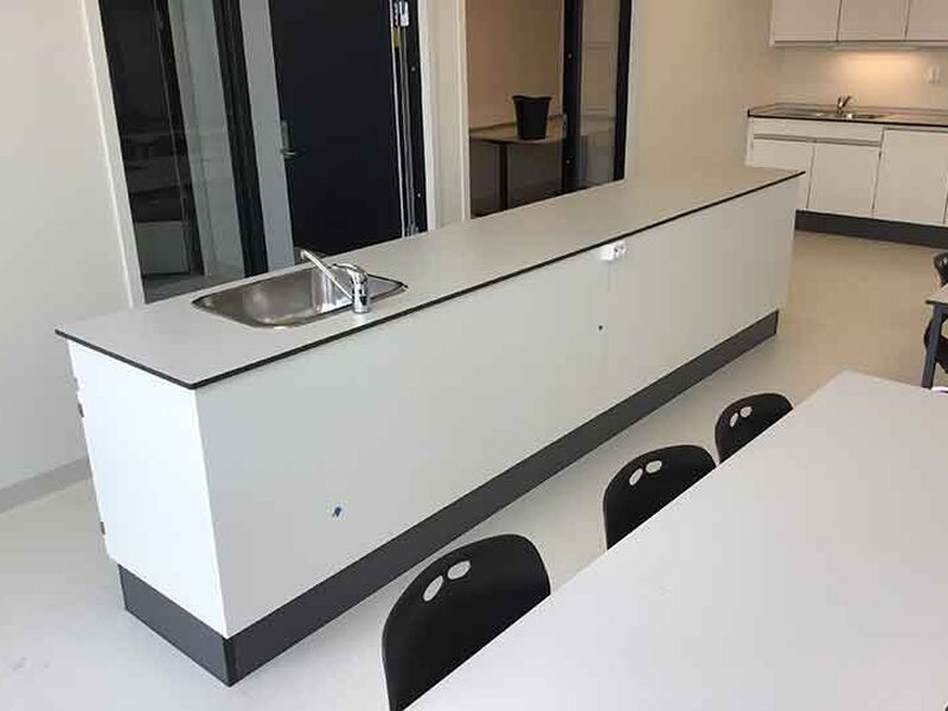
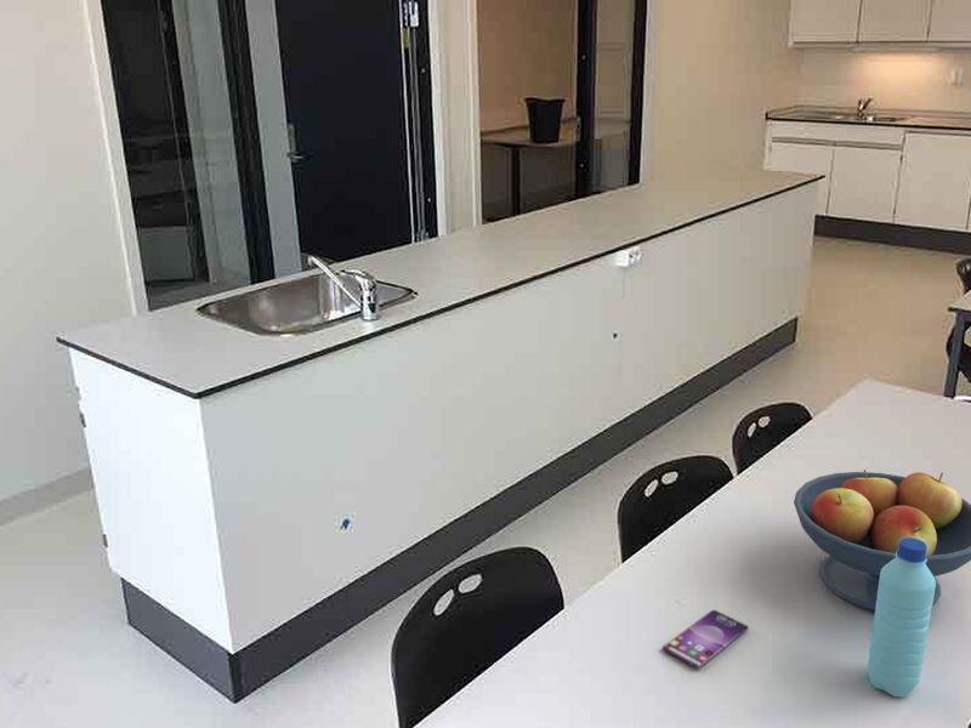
+ fruit bowl (885, 534)
+ water bottle (902, 615)
+ smartphone (705, 637)
